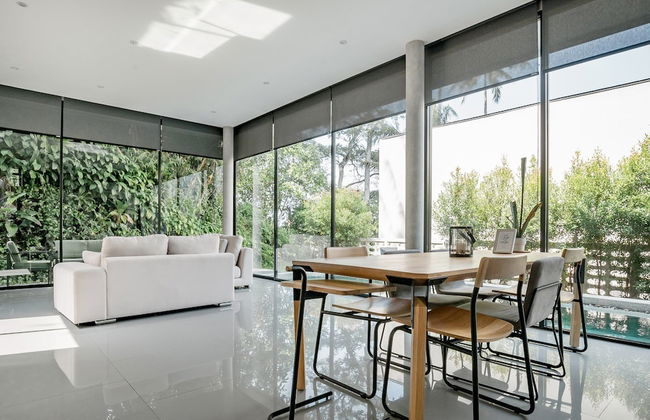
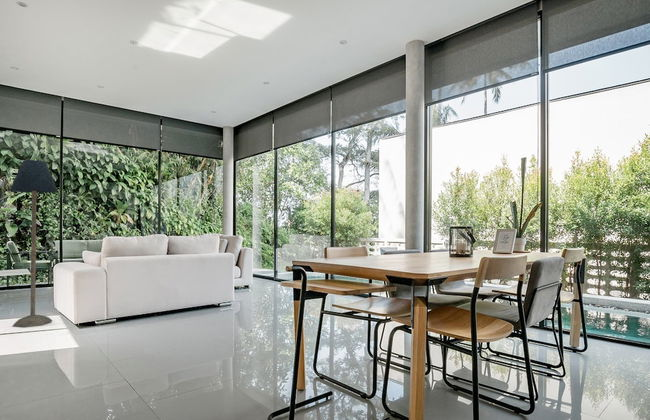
+ floor lamp (33, 241)
